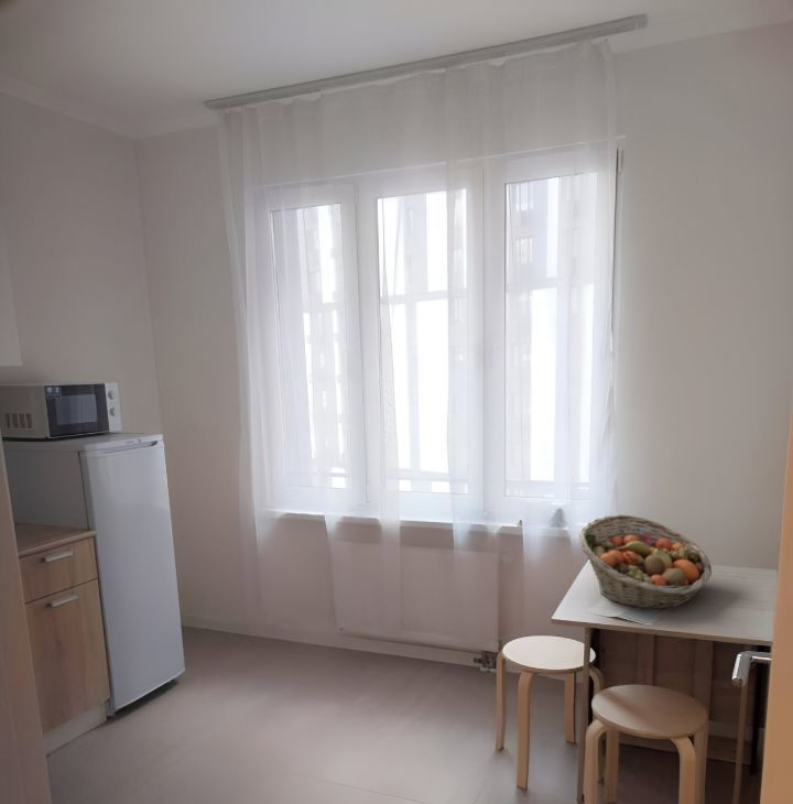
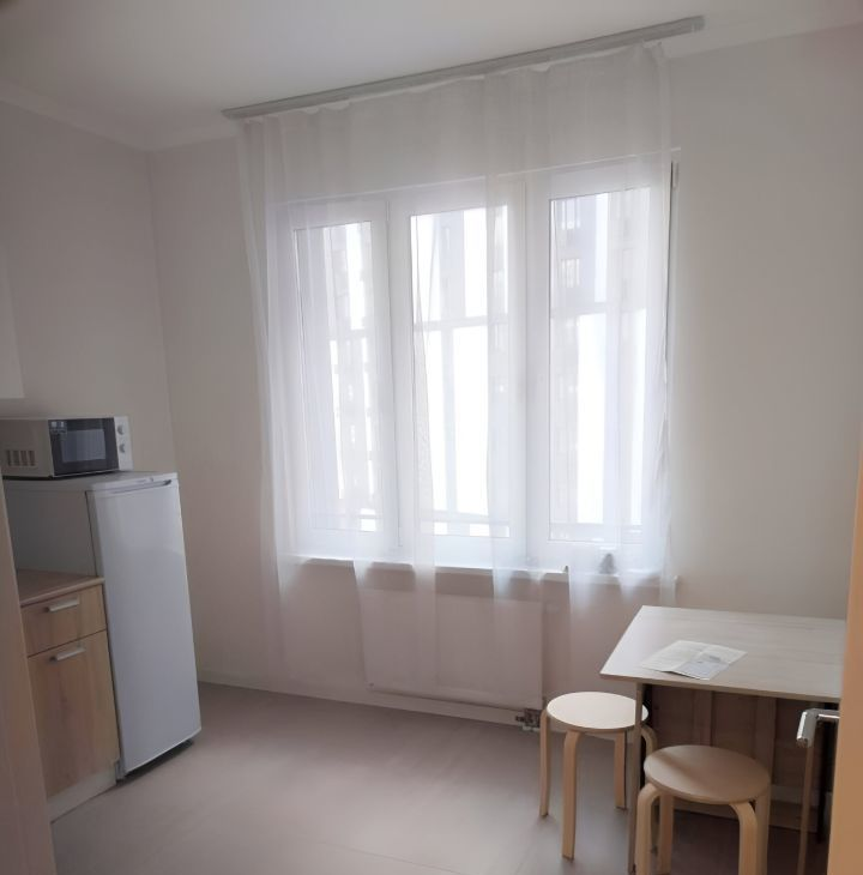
- fruit basket (643, 561)
